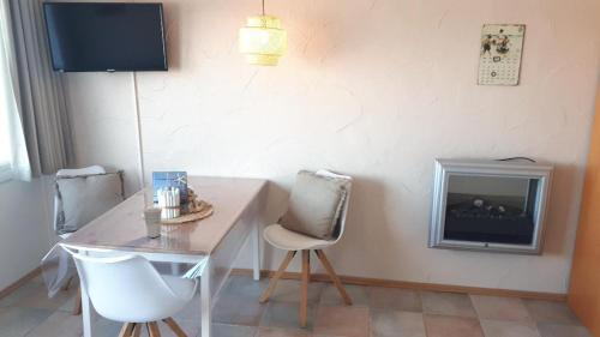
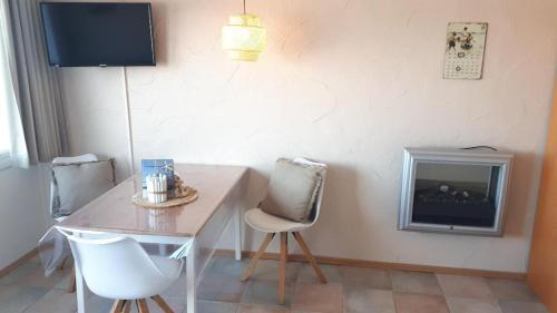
- cup (152, 222)
